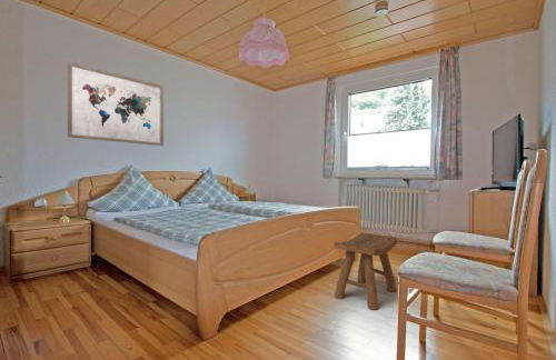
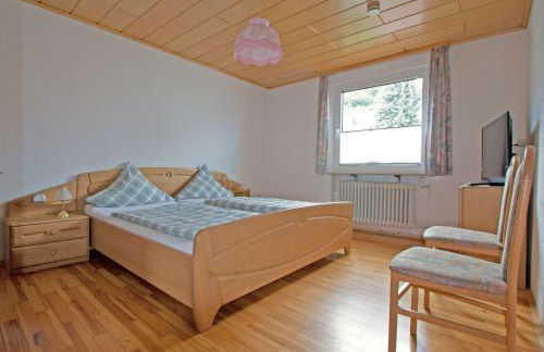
- wall art (120, 108)
- stool (366, 267)
